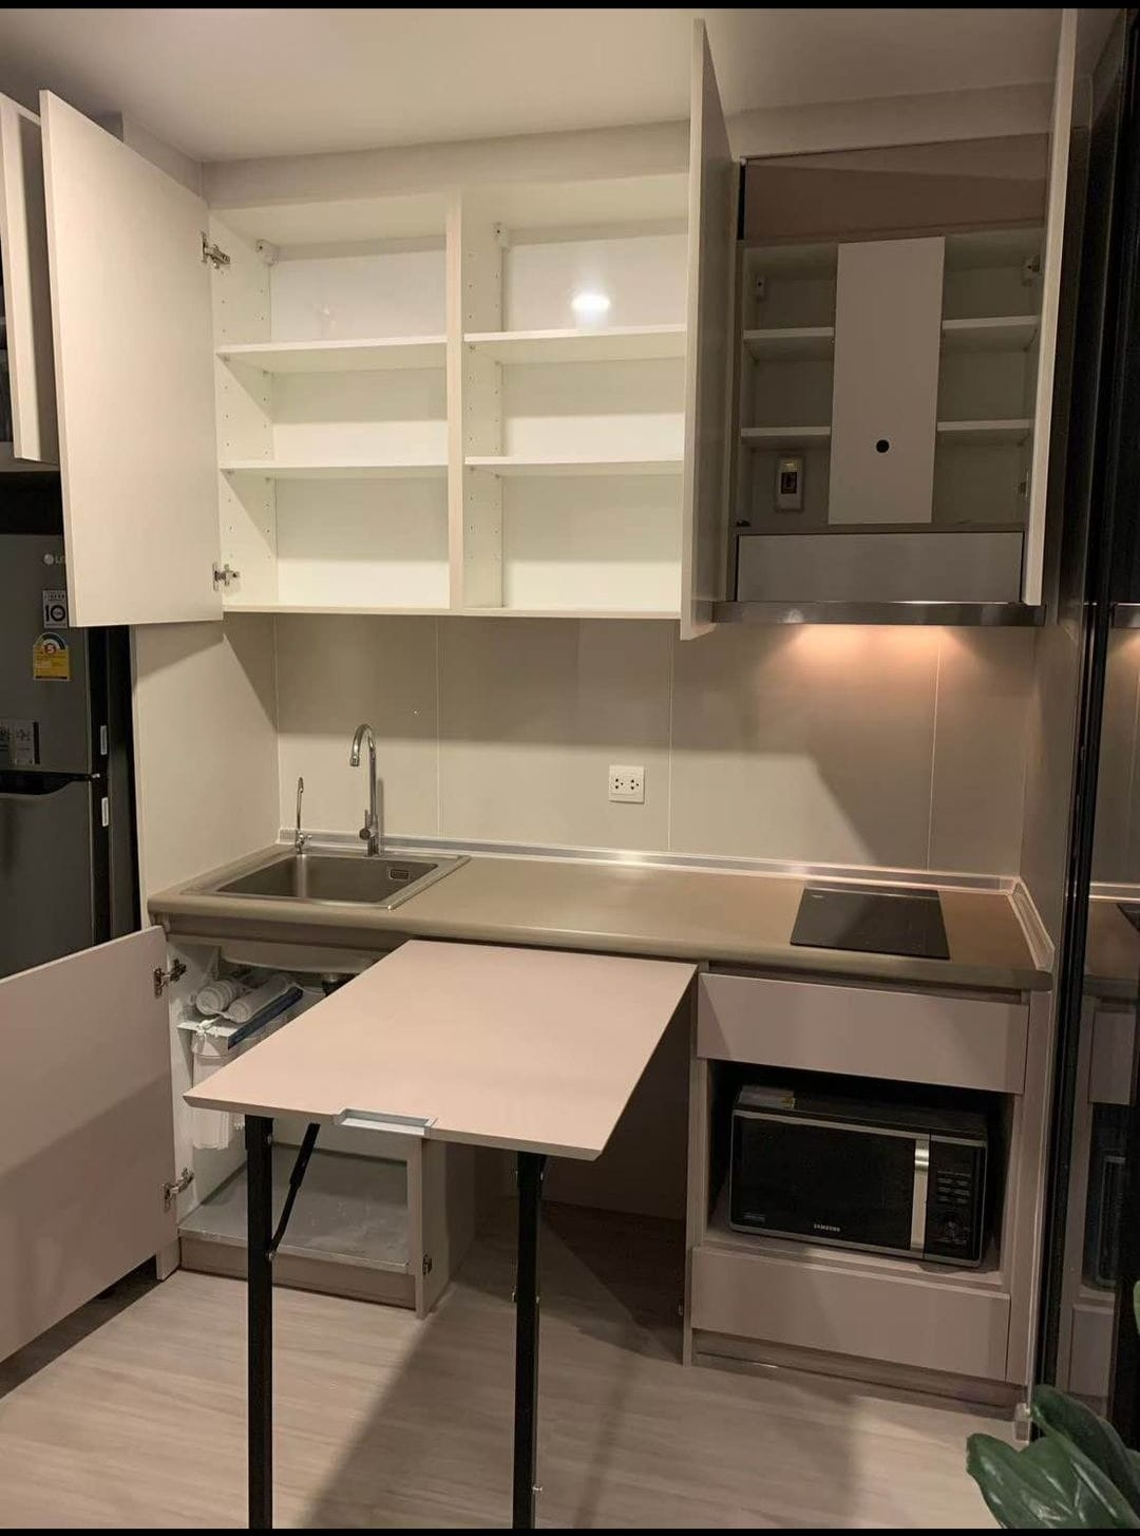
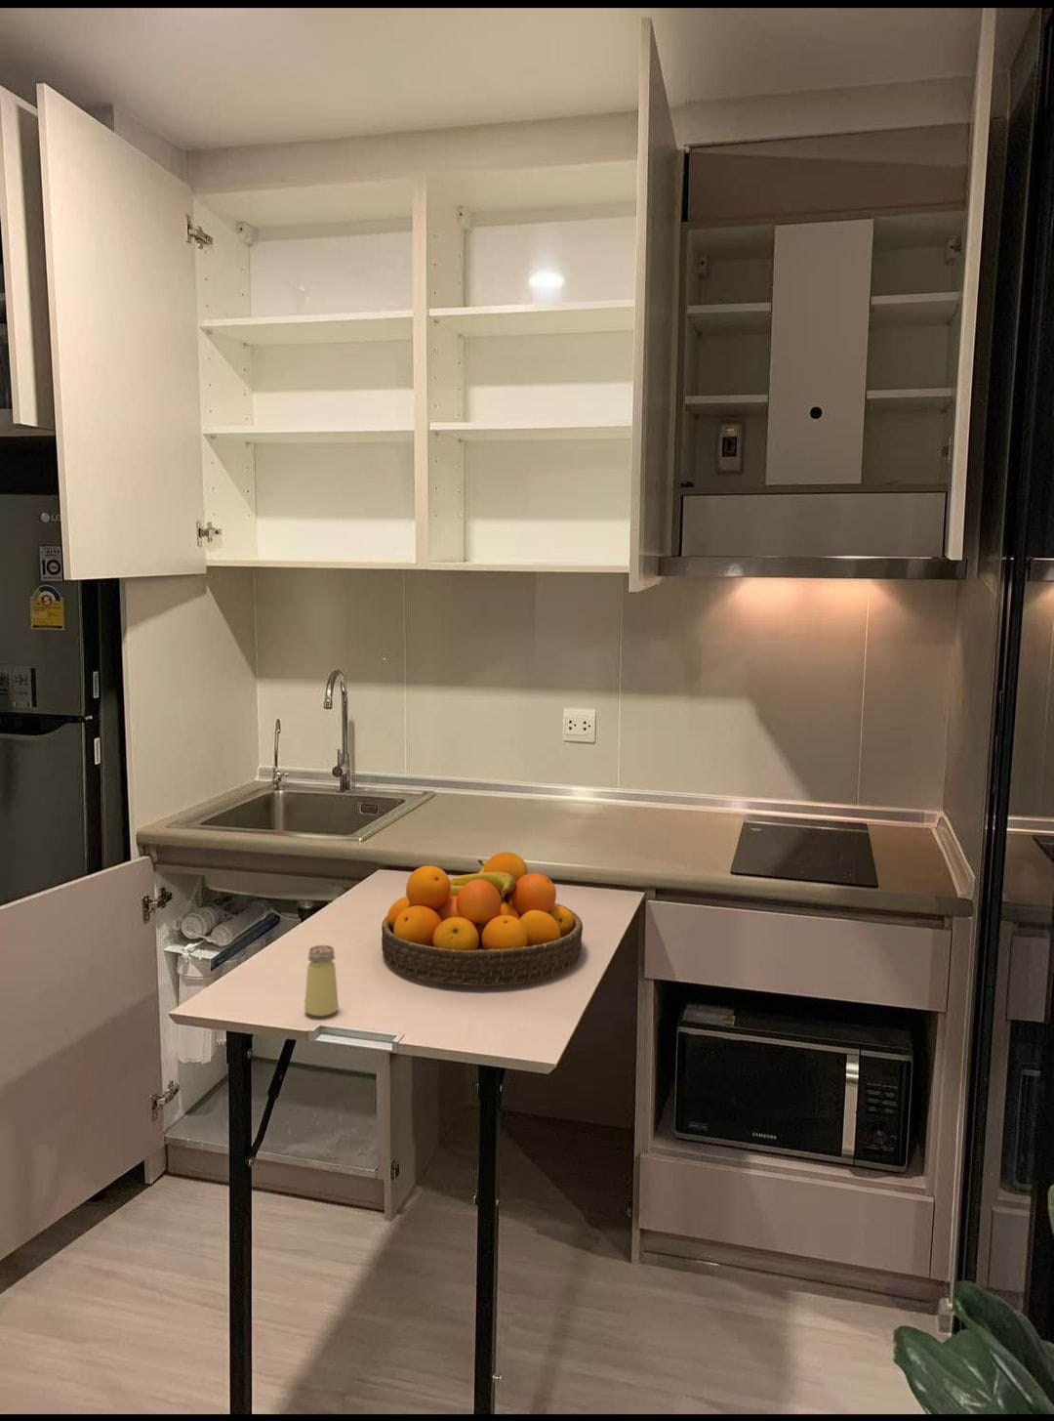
+ fruit bowl (482, 906)
+ saltshaker (321, 979)
